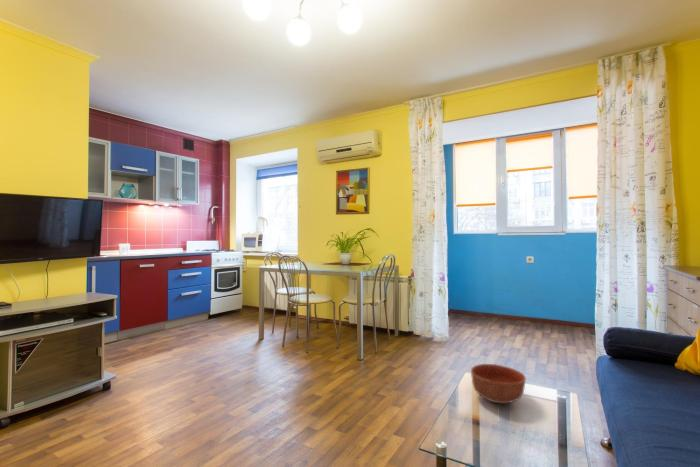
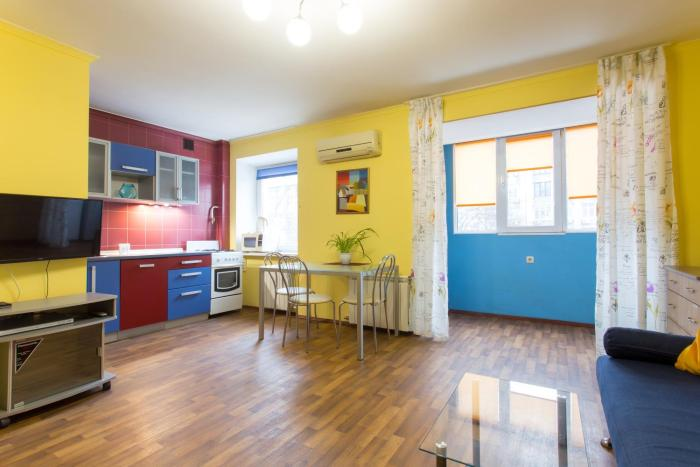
- bowl (497, 386)
